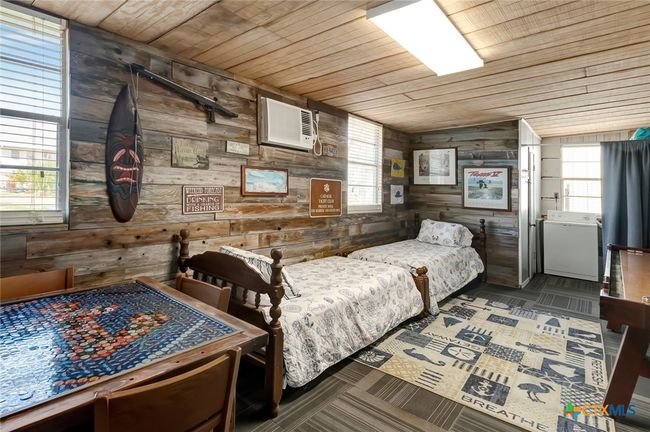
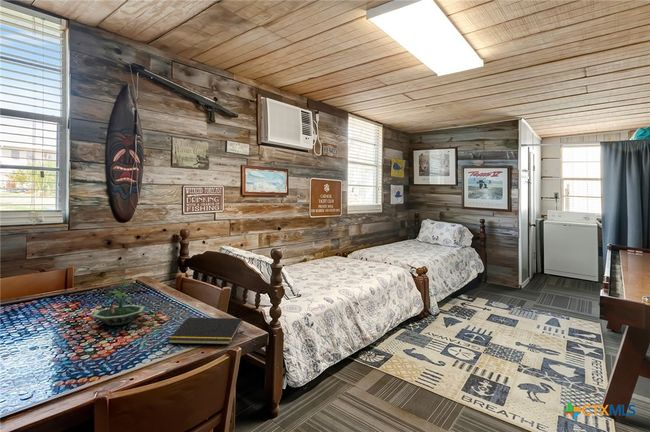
+ terrarium (121, 286)
+ notepad (207, 330)
